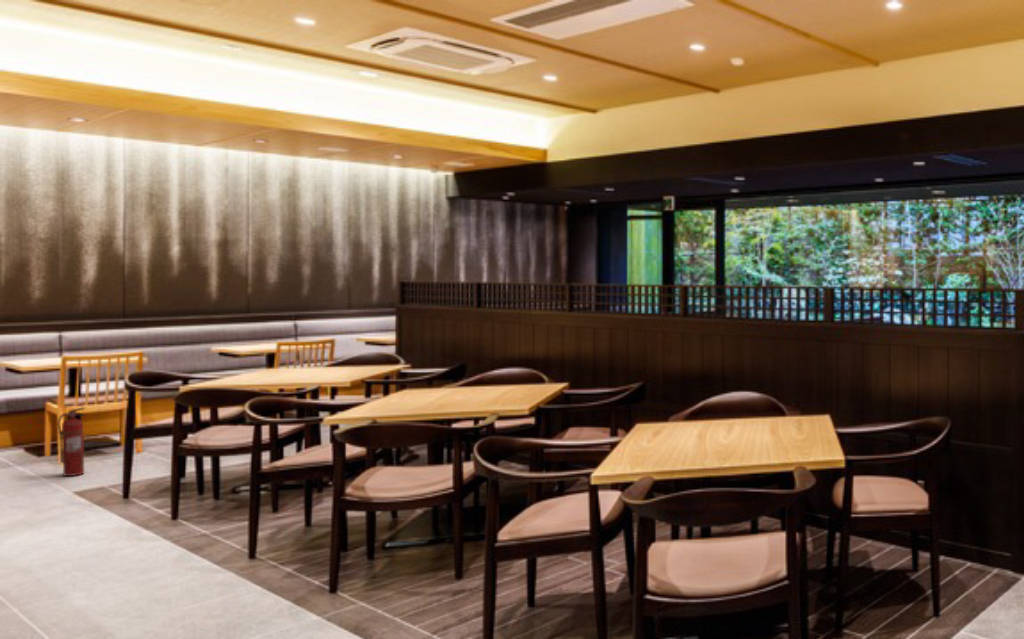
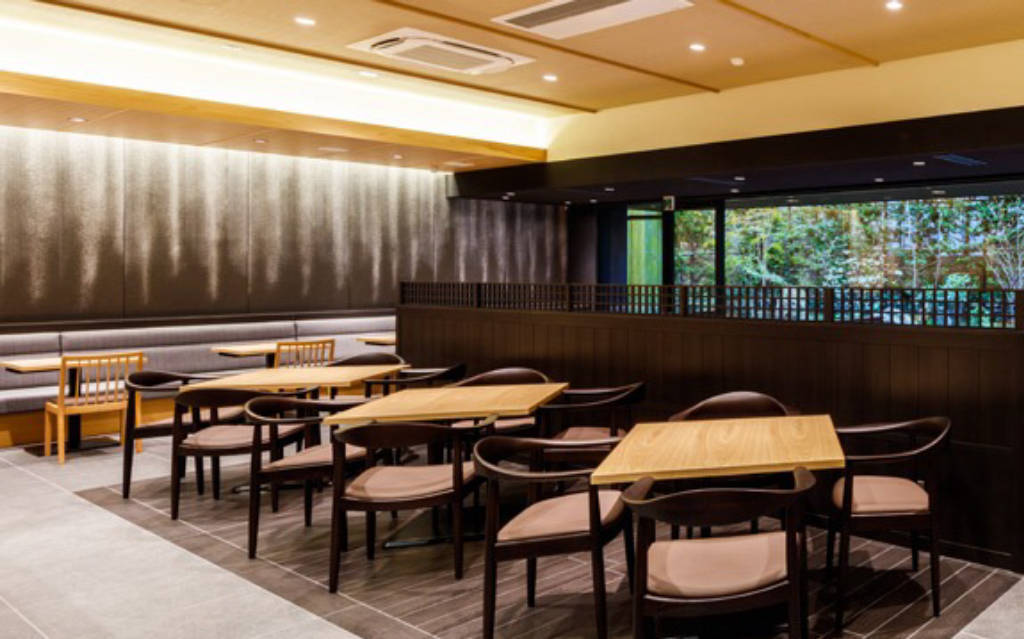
- fire extinguisher (72, 441)
